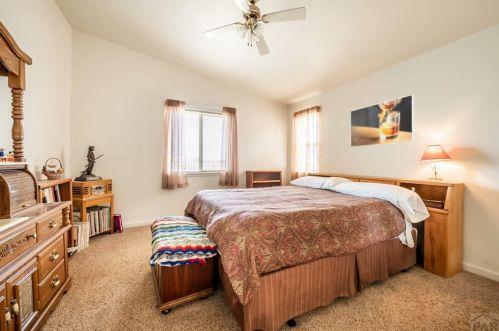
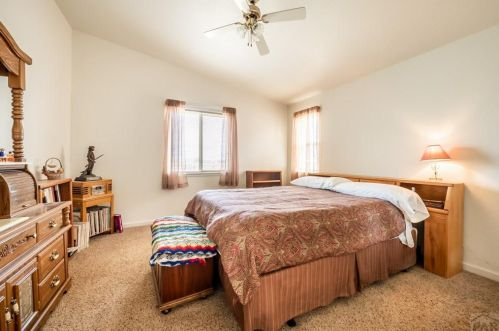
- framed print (378, 124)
